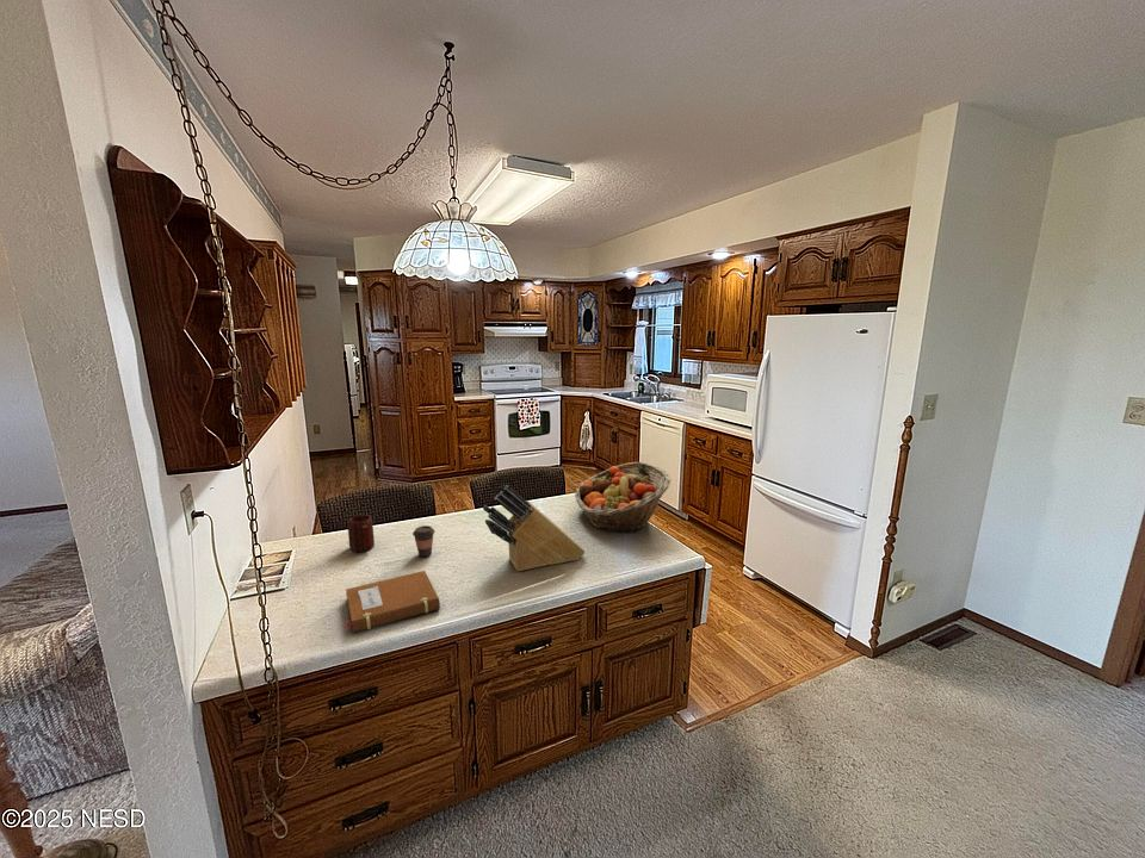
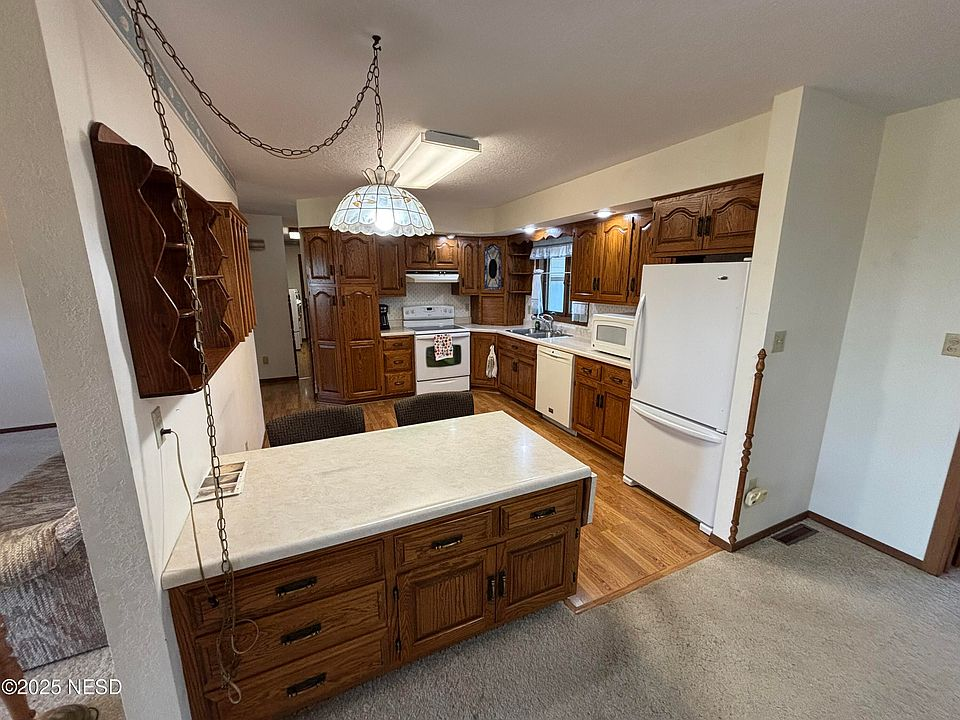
- fruit basket (621, 493)
- coffee cup (423, 541)
- notebook (390, 599)
- mug (361, 534)
- knife block (534, 521)
